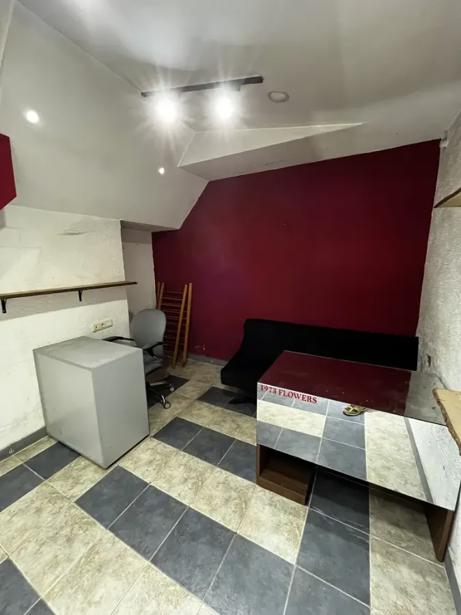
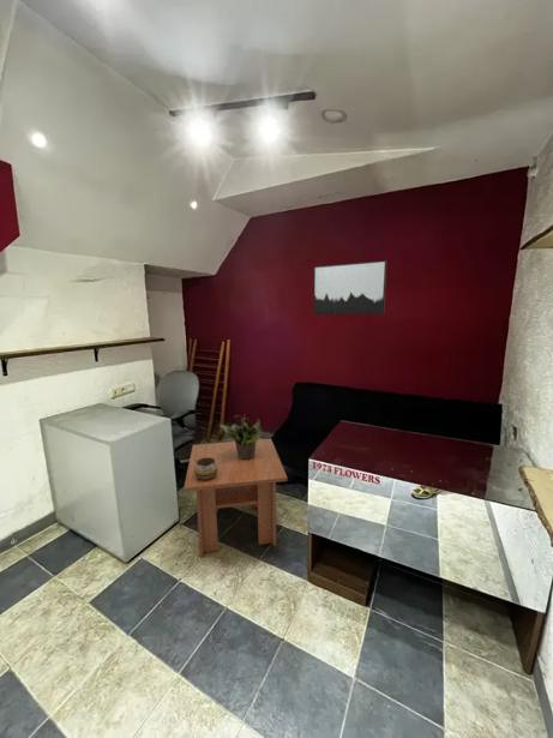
+ coffee table (235, 493)
+ wall art (347, 289)
+ decorative bowl (205, 468)
+ potted plant (240, 434)
